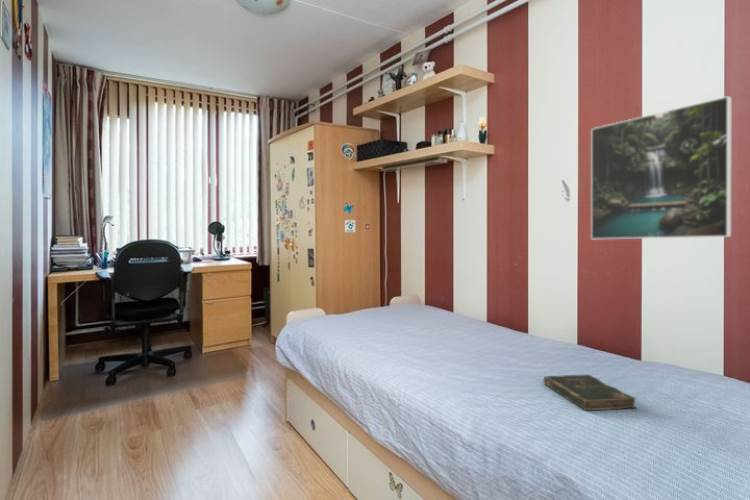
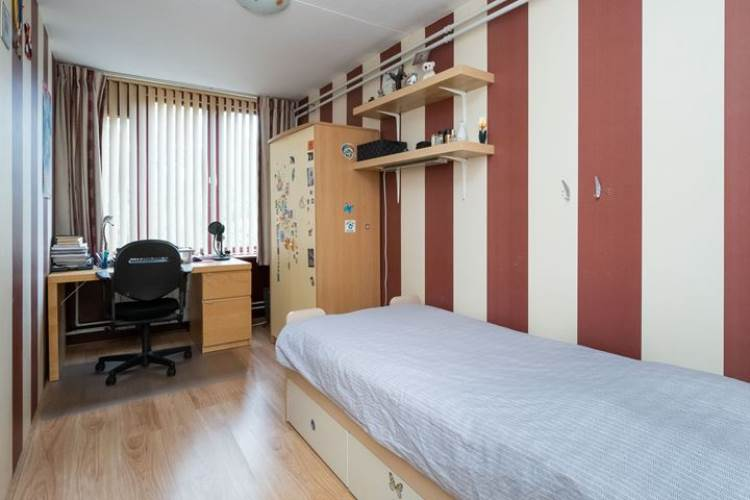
- bible (586, 390)
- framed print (653, 176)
